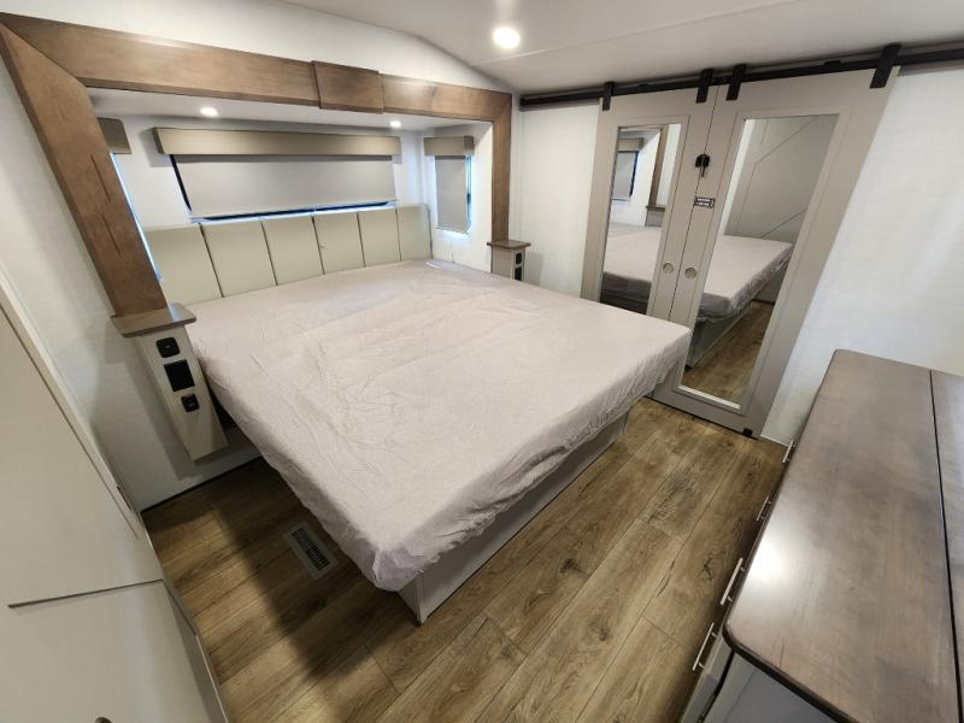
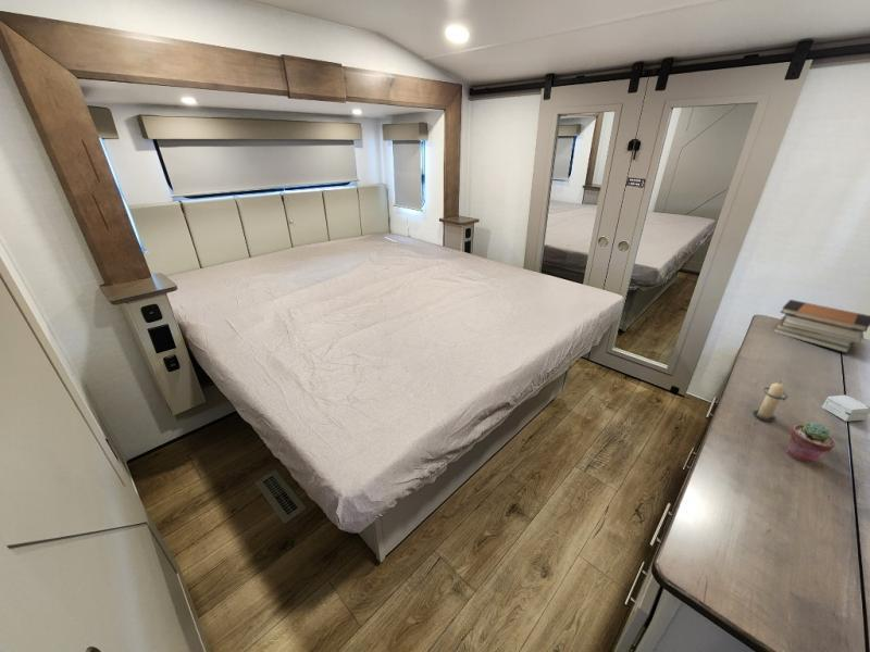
+ small box (846, 408)
+ candle (771, 399)
+ book stack (819, 325)
+ potted succulent (809, 440)
